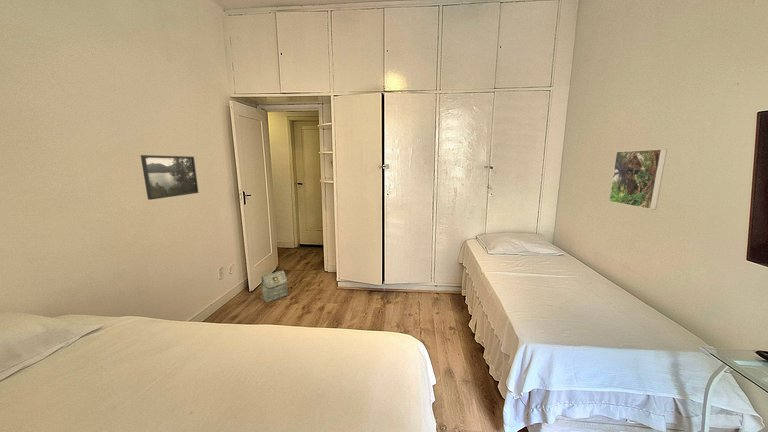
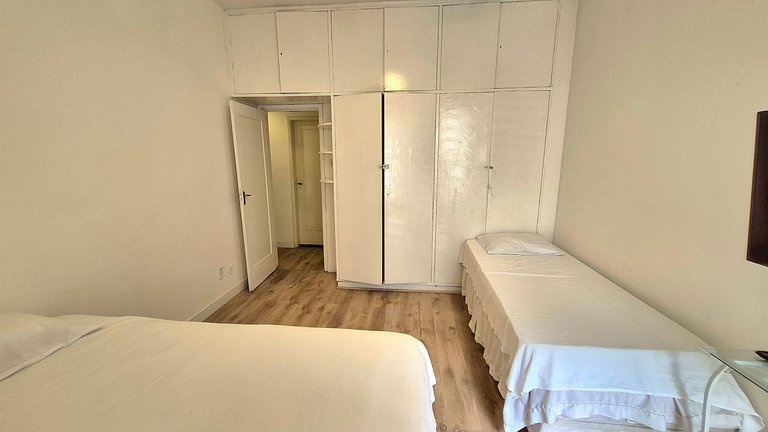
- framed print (172, 176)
- bag (274, 285)
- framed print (634, 178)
